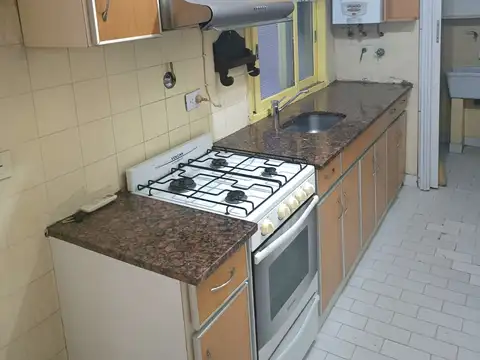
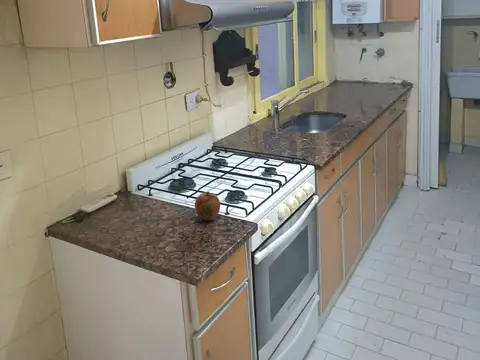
+ apple (207, 205)
